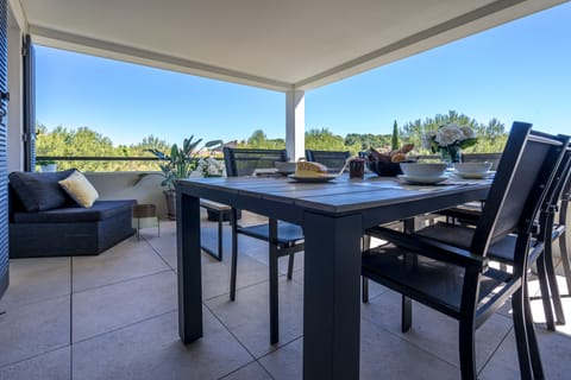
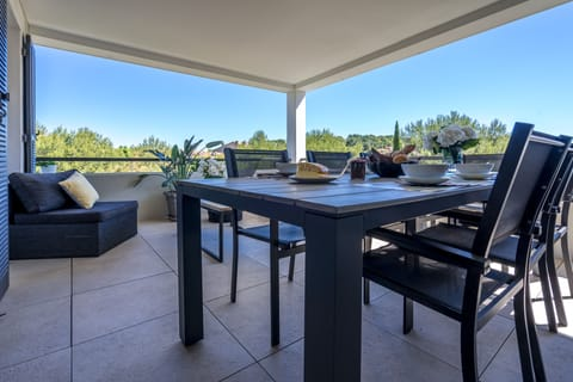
- planter (144, 221)
